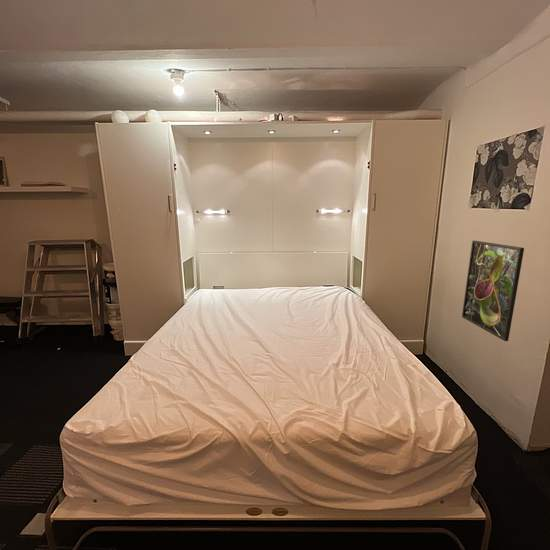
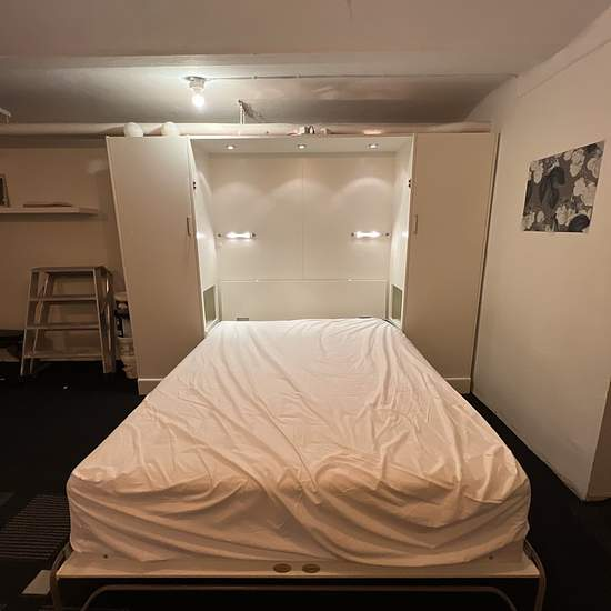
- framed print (488, 287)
